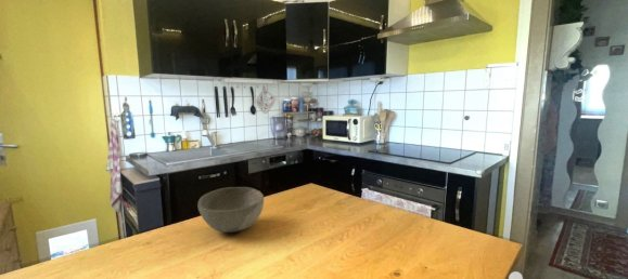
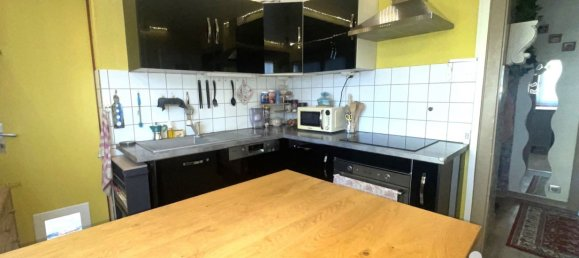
- bowl (231, 212)
